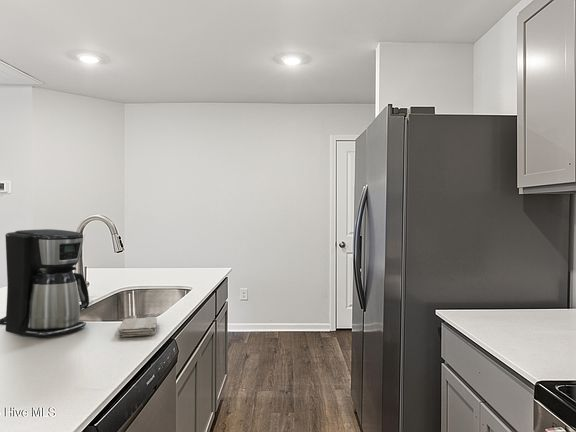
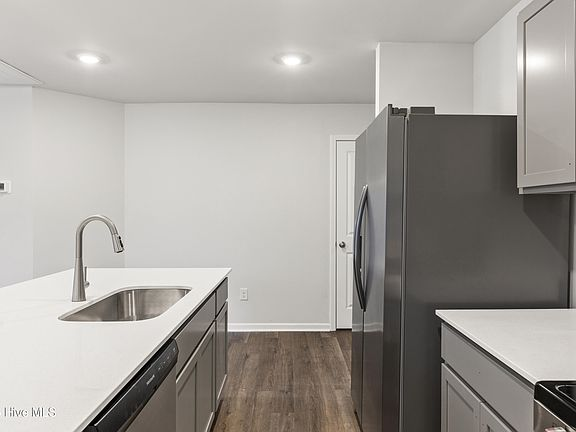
- washcloth (138, 325)
- coffee maker (46, 278)
